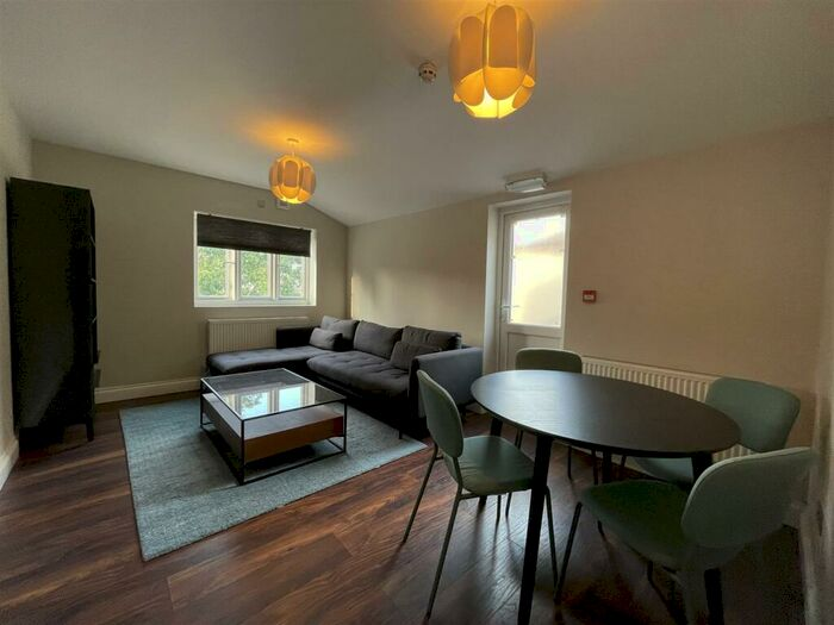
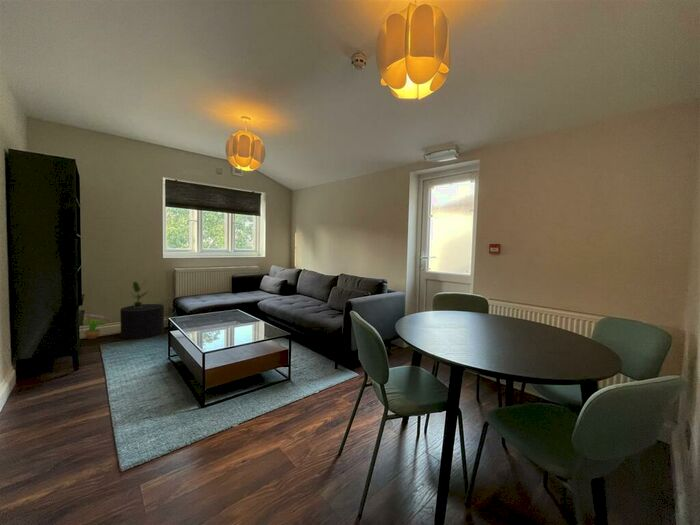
+ potted plant (138, 294)
+ stool (143, 320)
+ decorative plant (95, 325)
